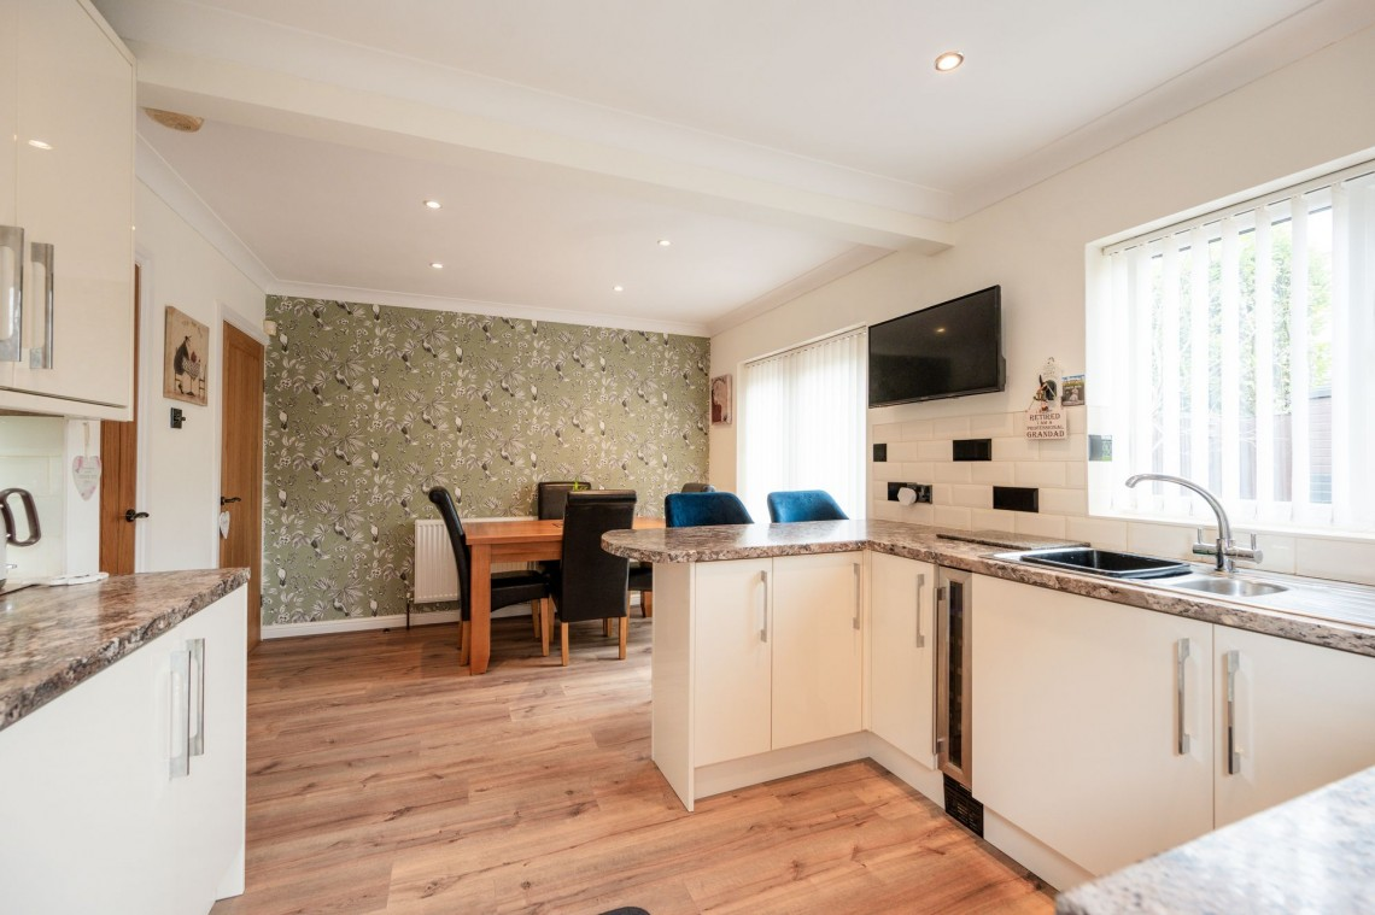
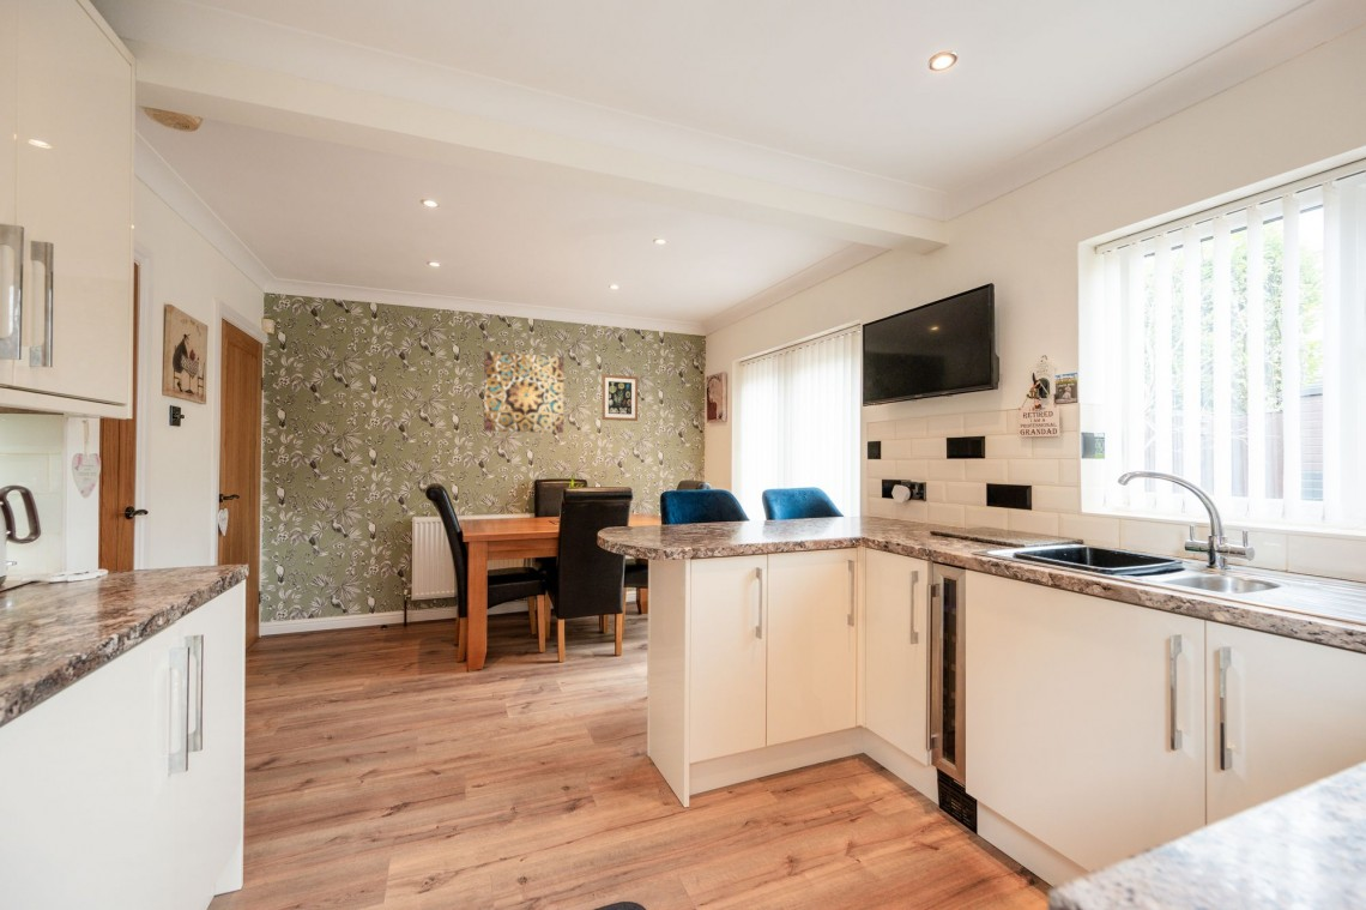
+ wall art (524, 392)
+ wall art (619, 397)
